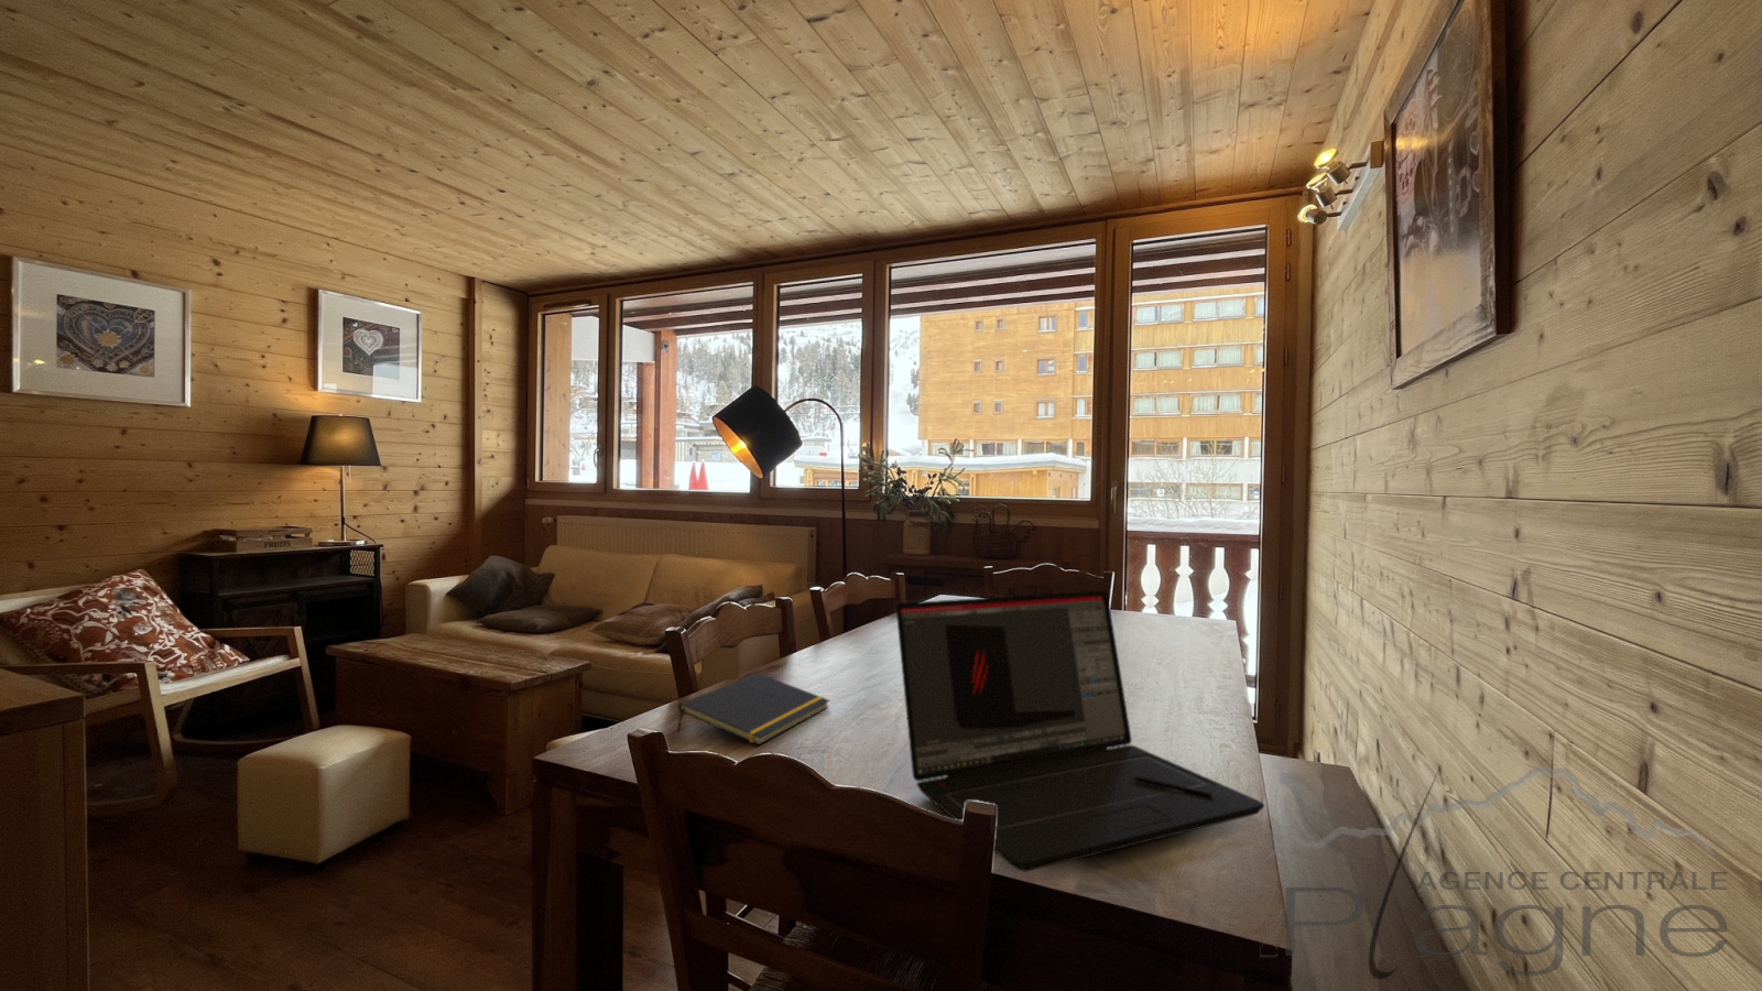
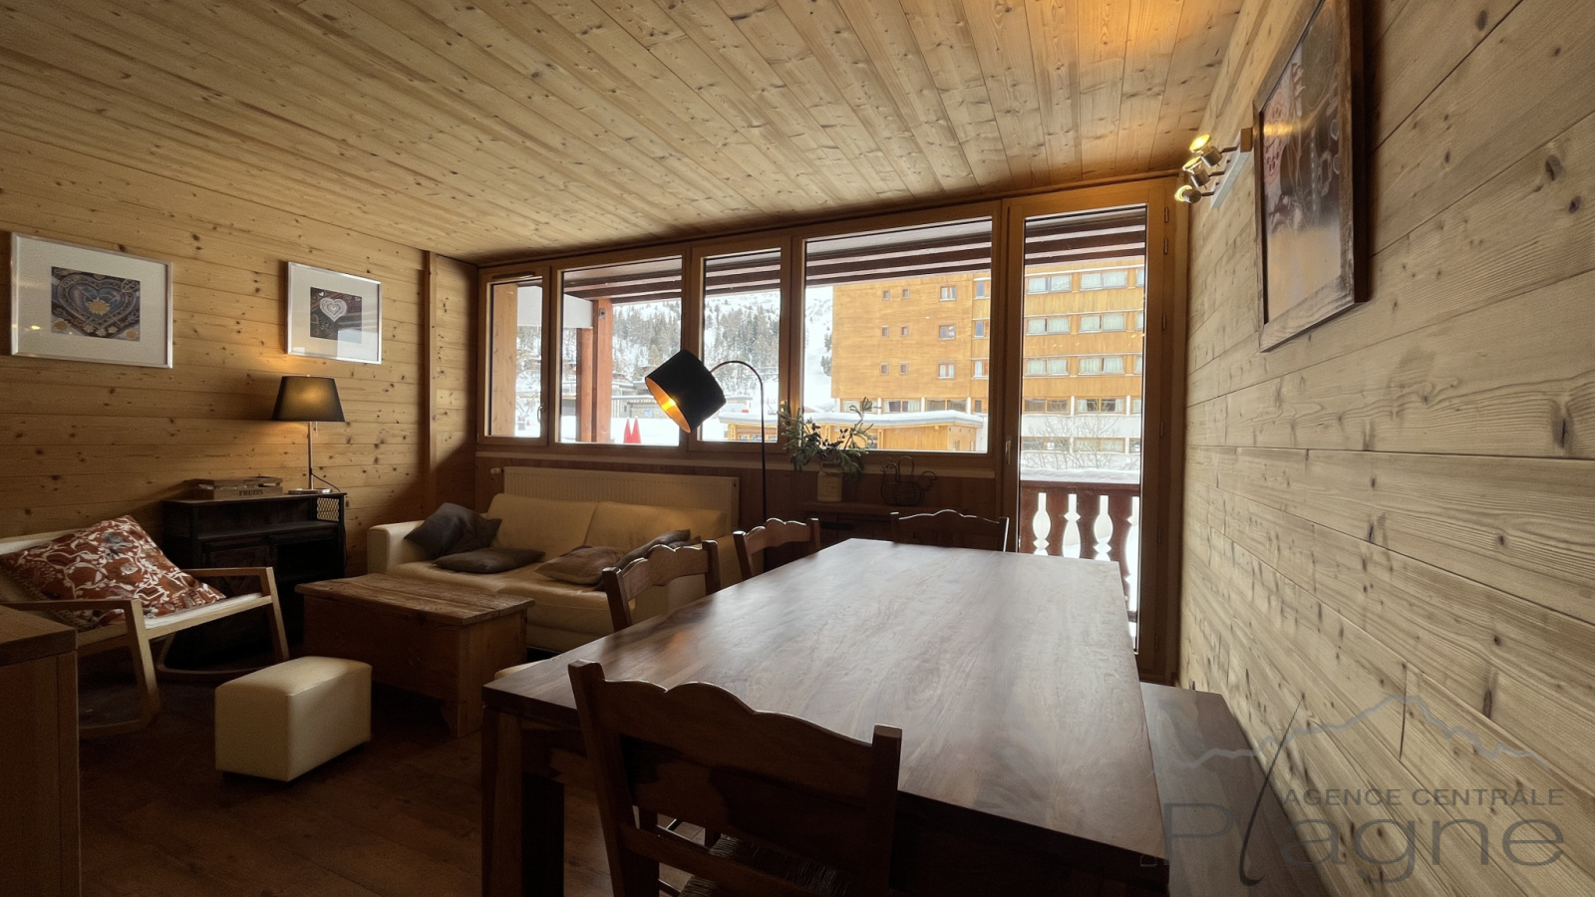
- laptop (1070, 703)
- notepad (758, 704)
